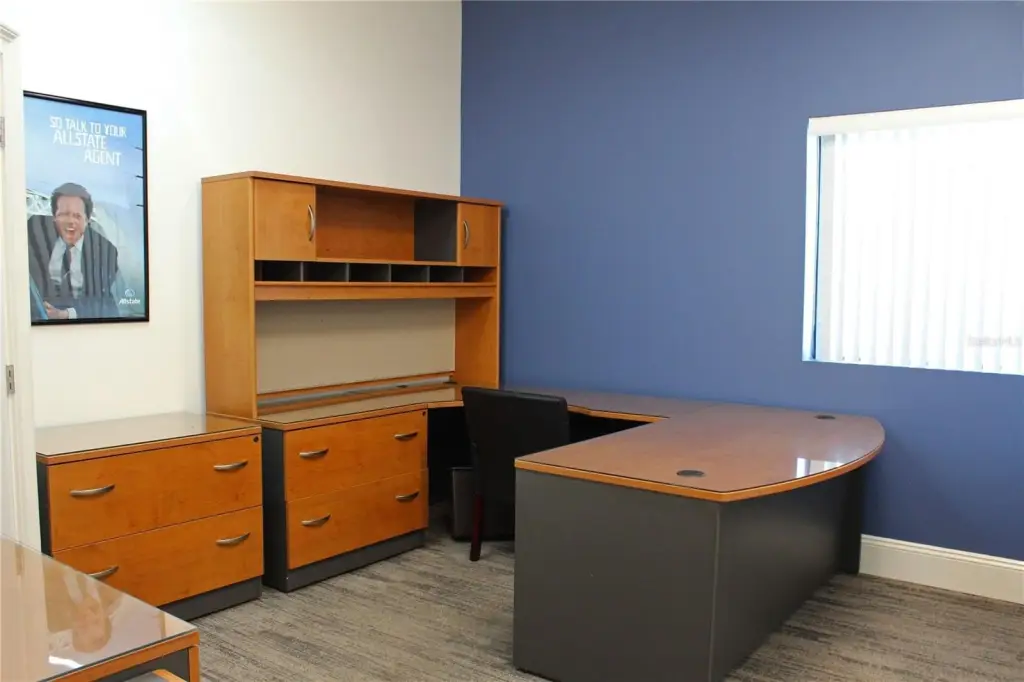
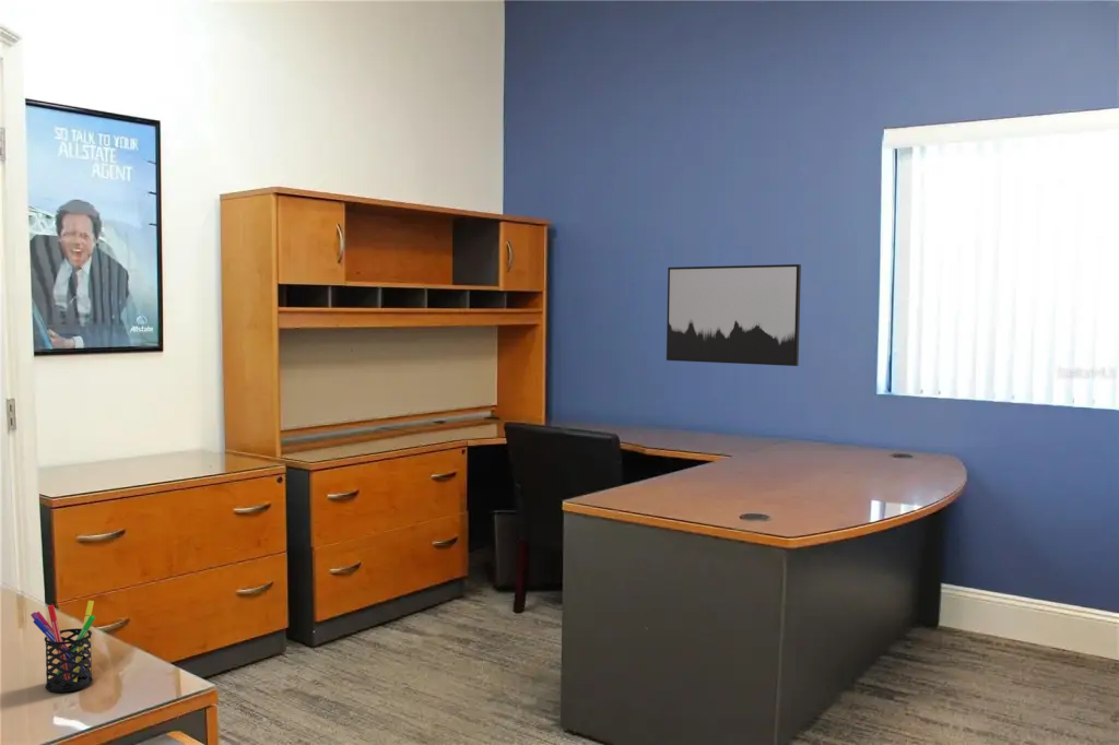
+ wall art (730, 315)
+ pen holder (70, 642)
